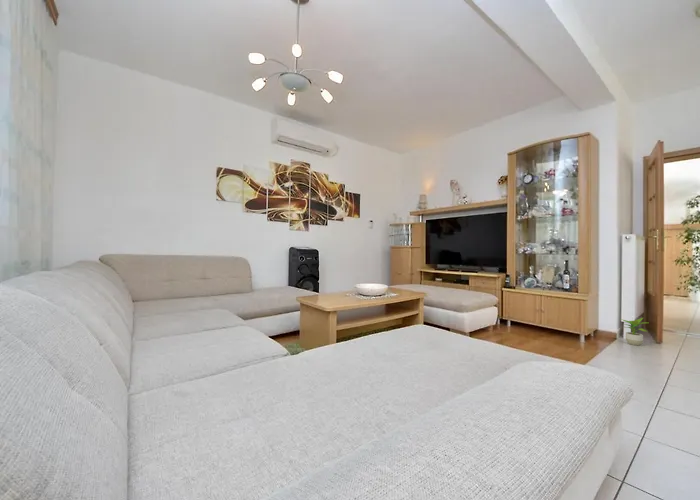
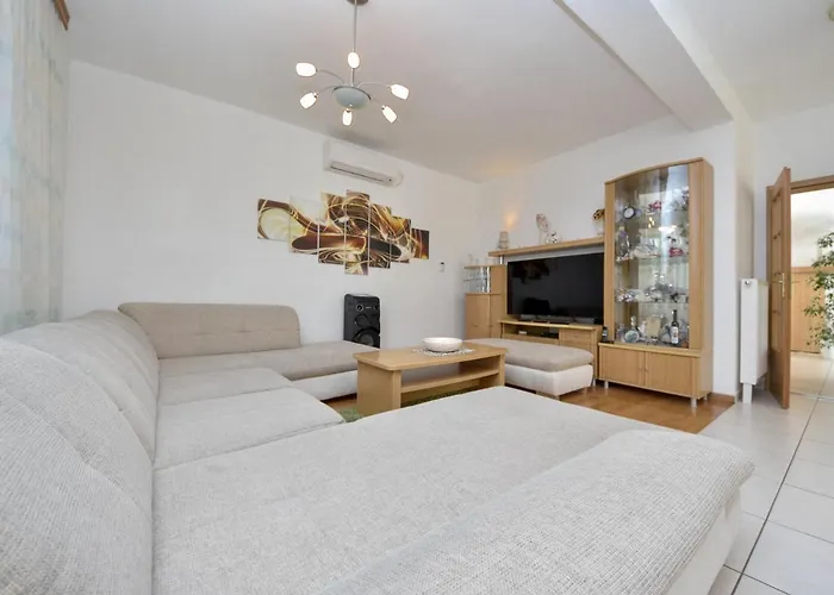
- potted plant (634, 330)
